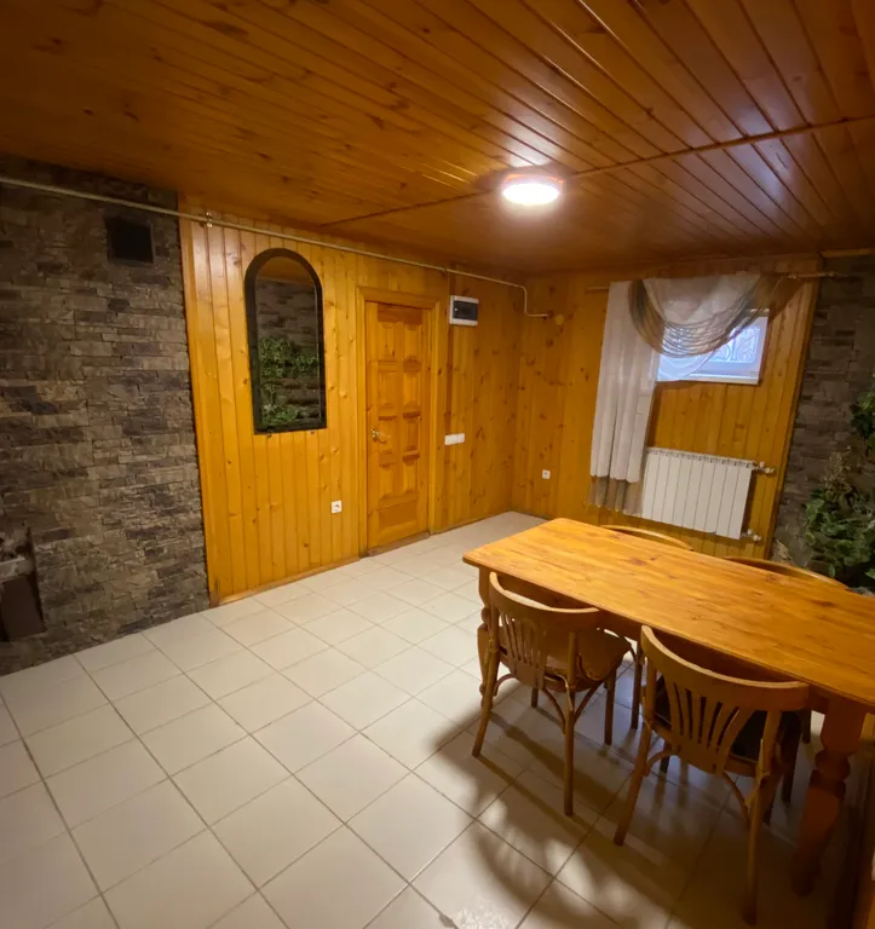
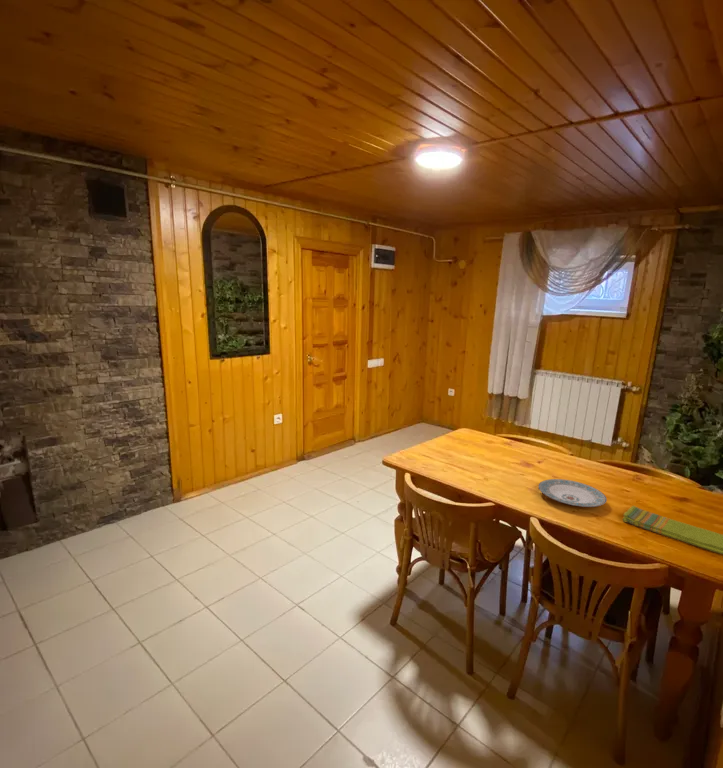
+ plate (571, 495)
+ dish towel (680, 528)
